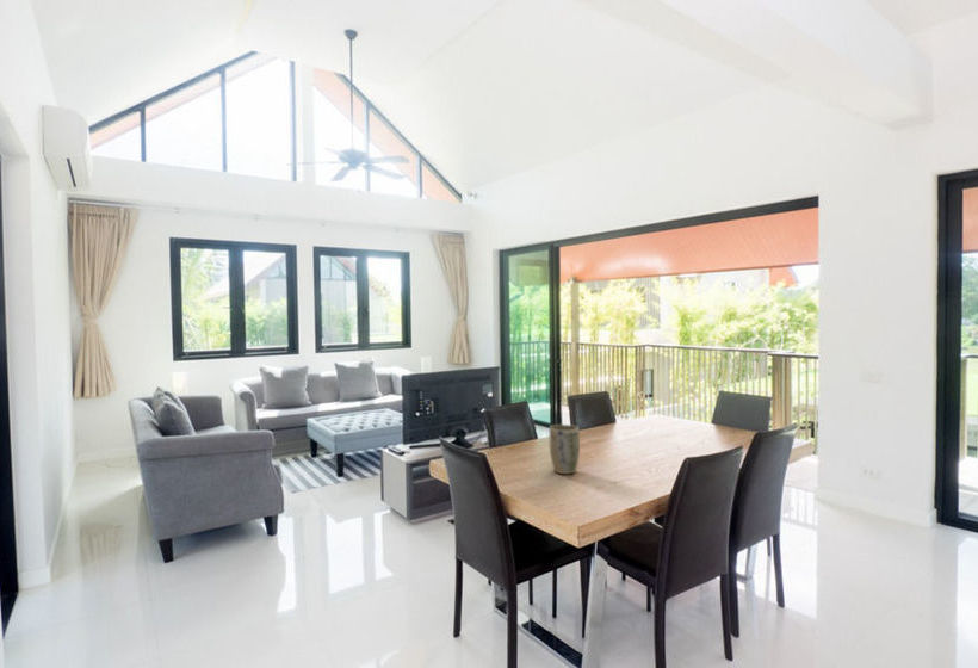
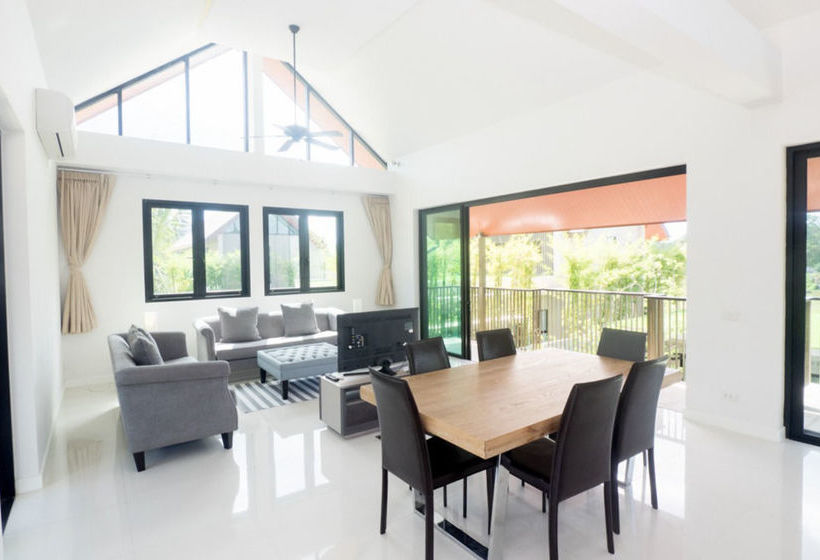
- plant pot (564, 449)
